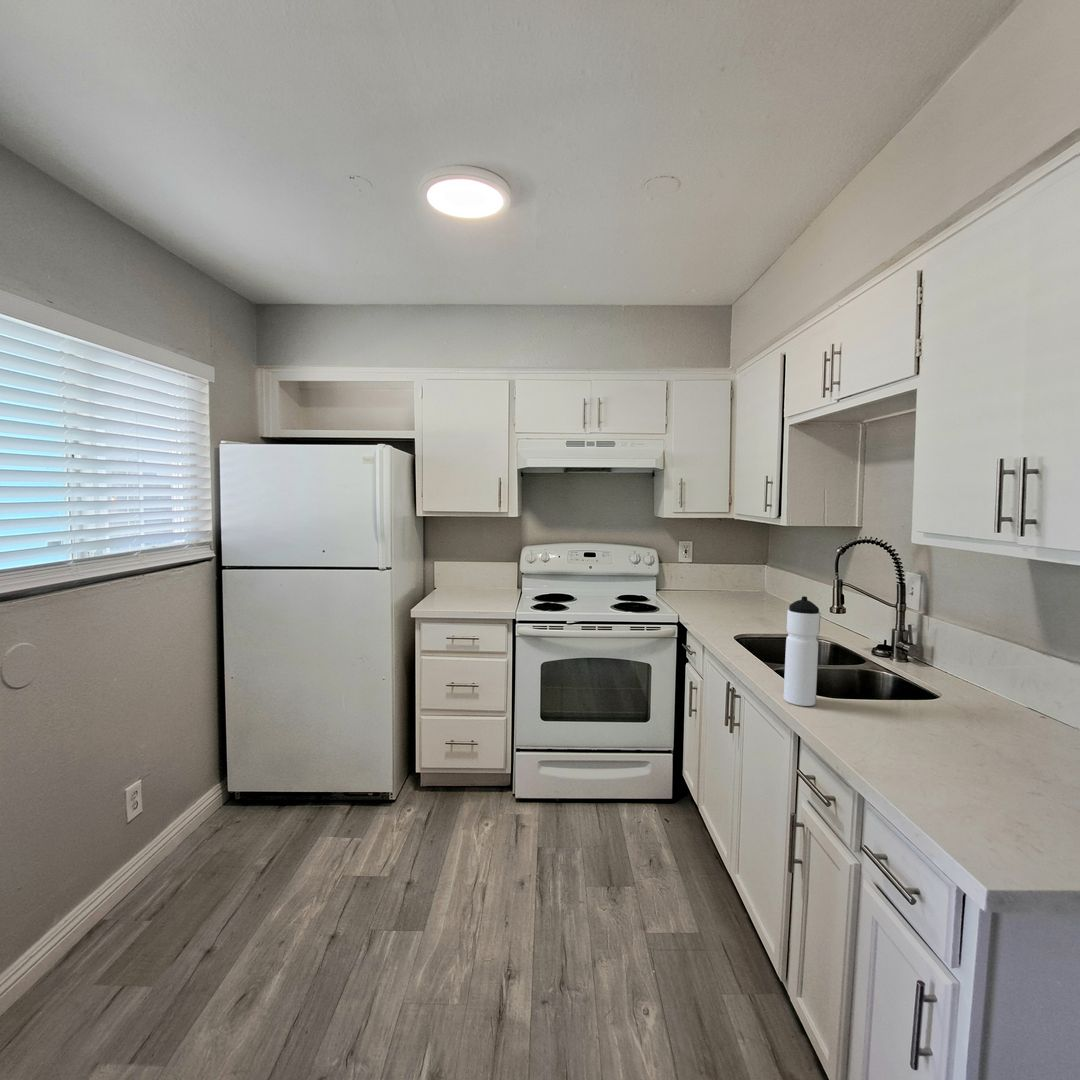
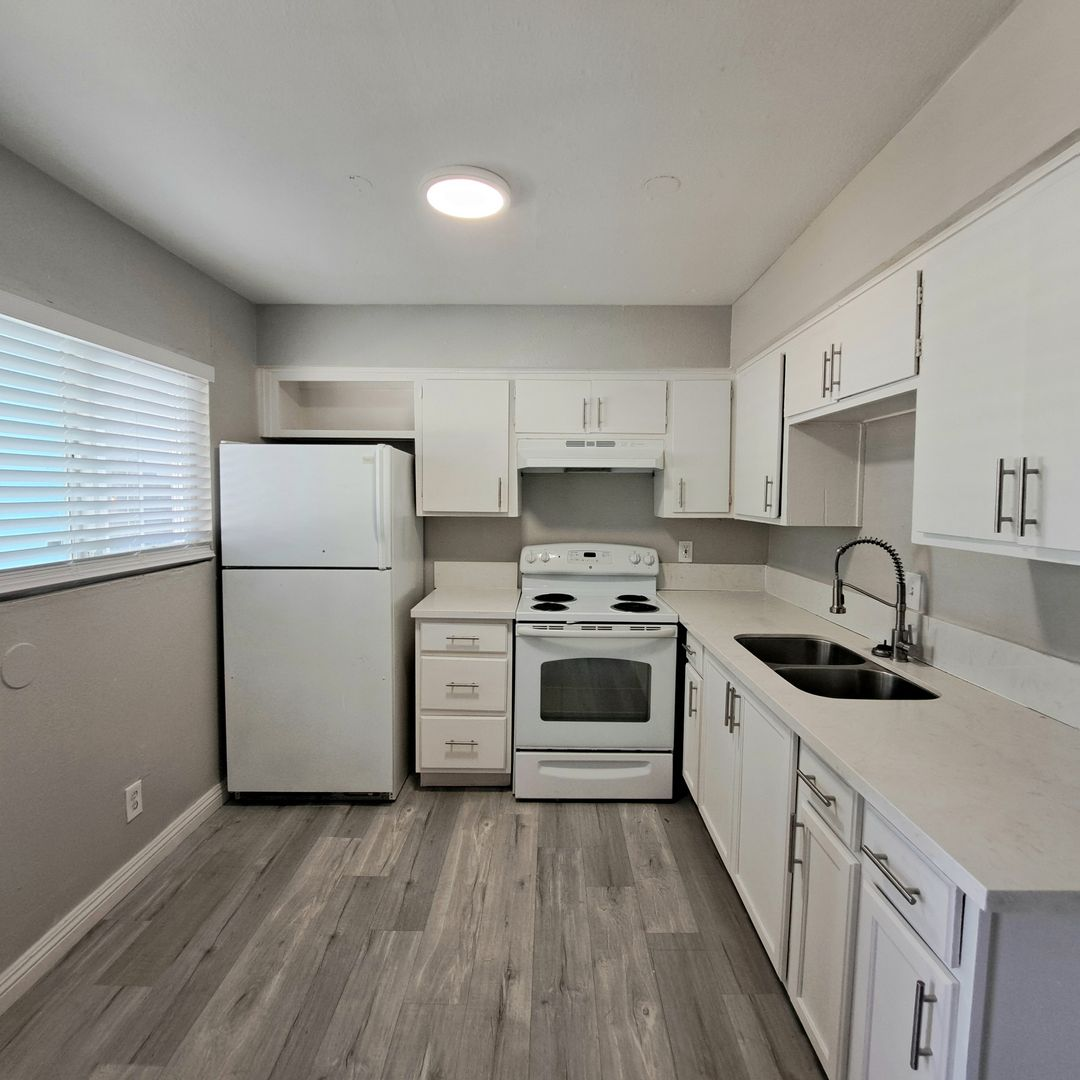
- water bottle (802, 649)
